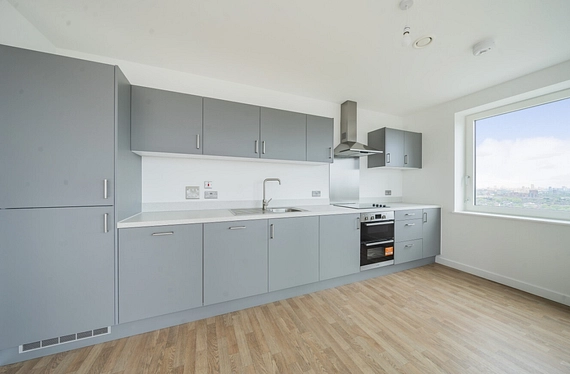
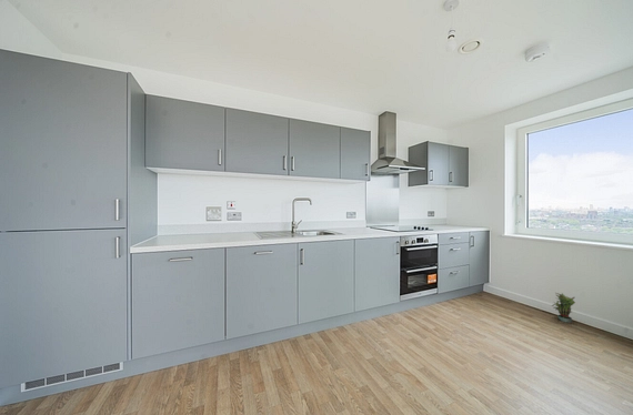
+ potted plant (562, 305)
